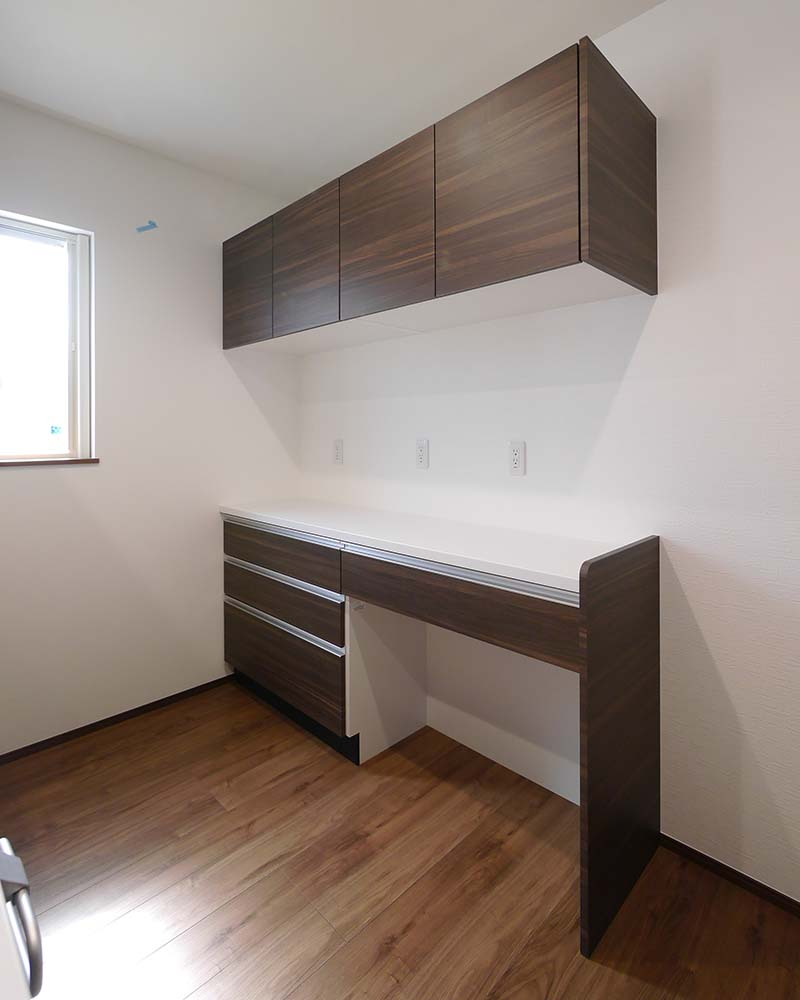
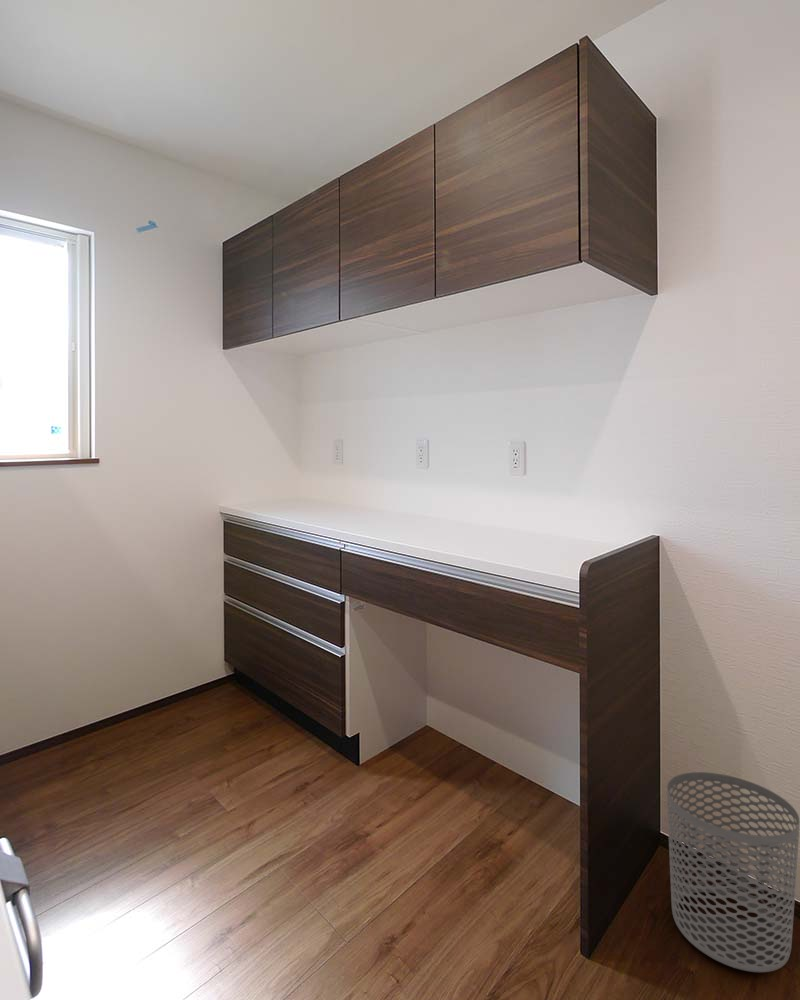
+ waste bin (729, 866)
